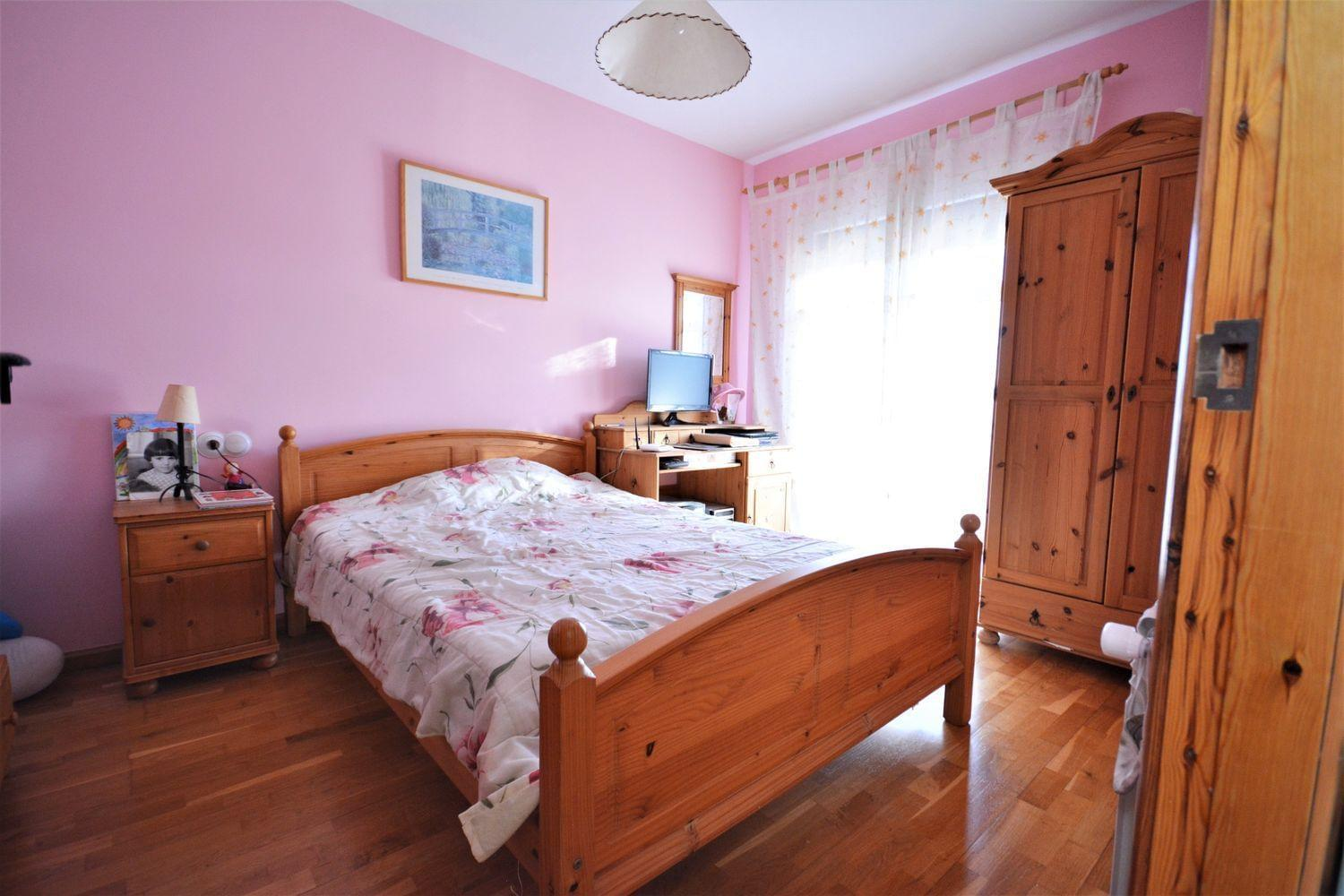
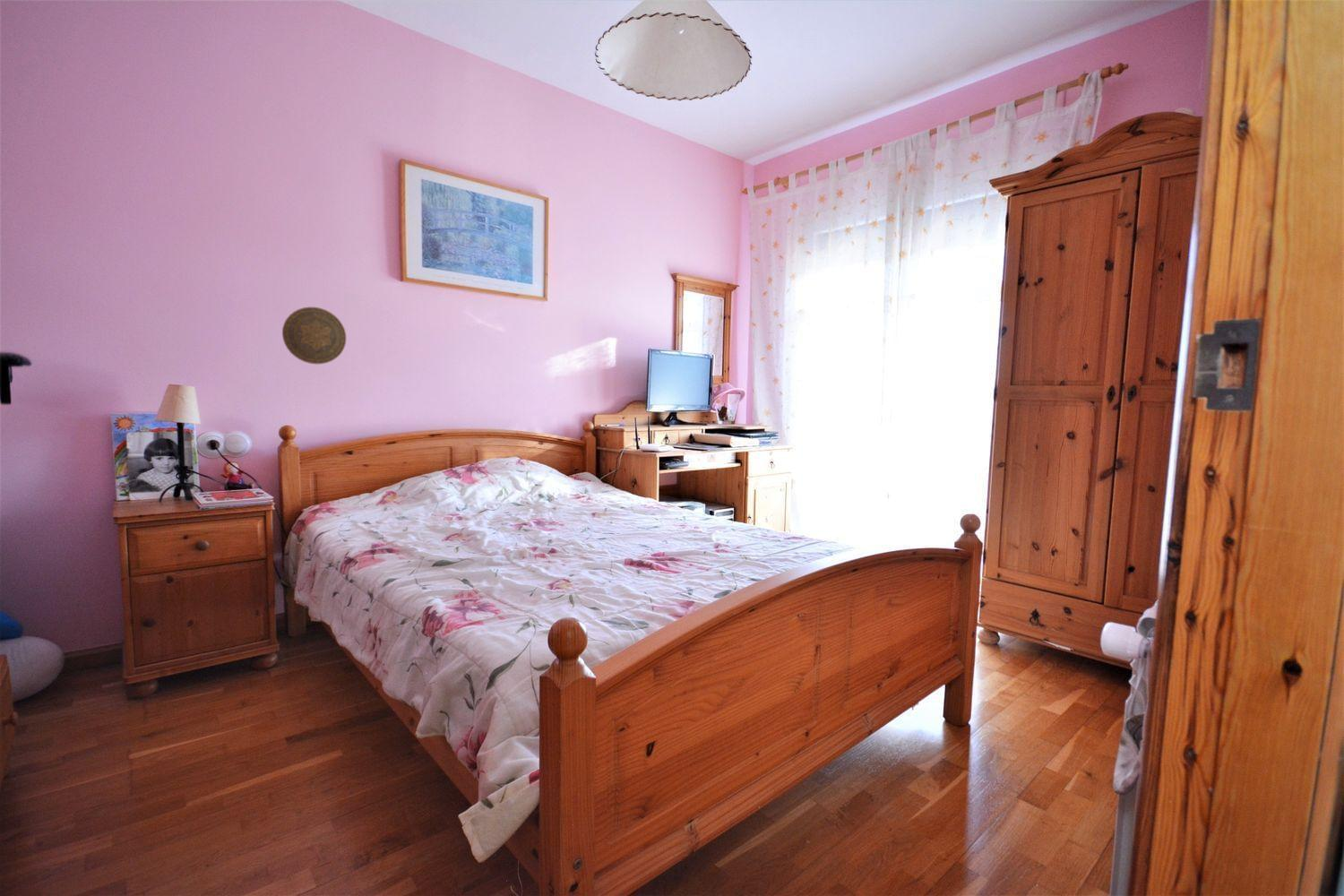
+ decorative plate (315, 335)
